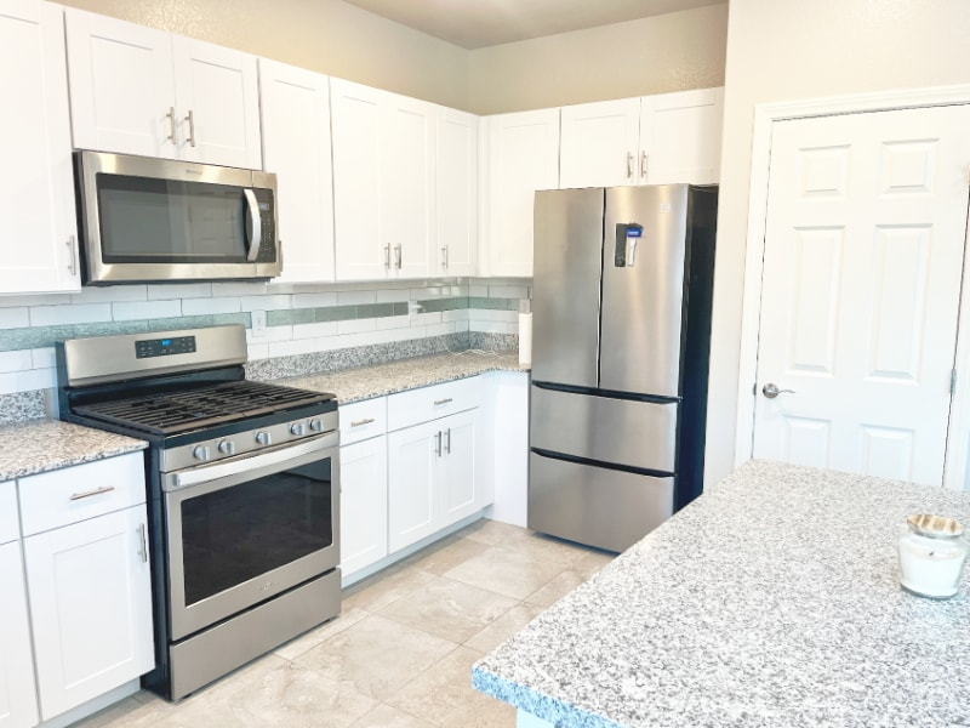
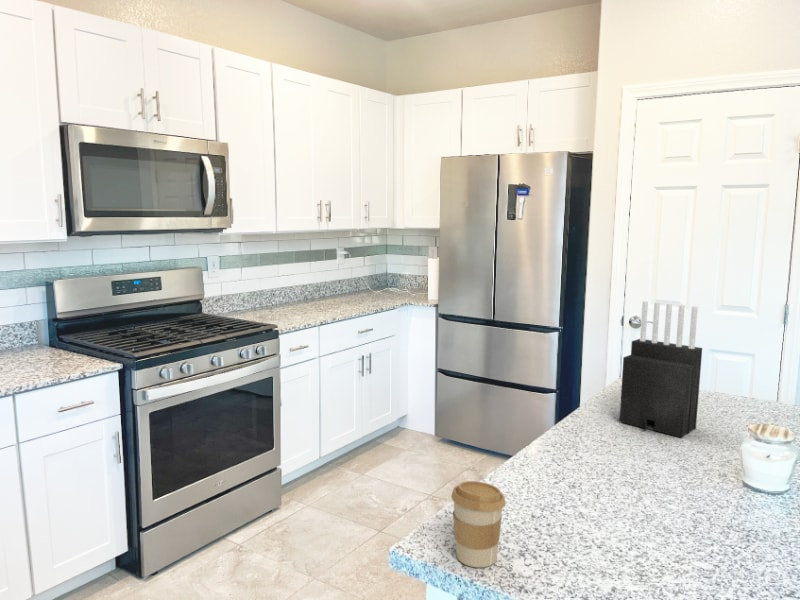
+ knife block (659, 366)
+ coffee cup (477, 521)
